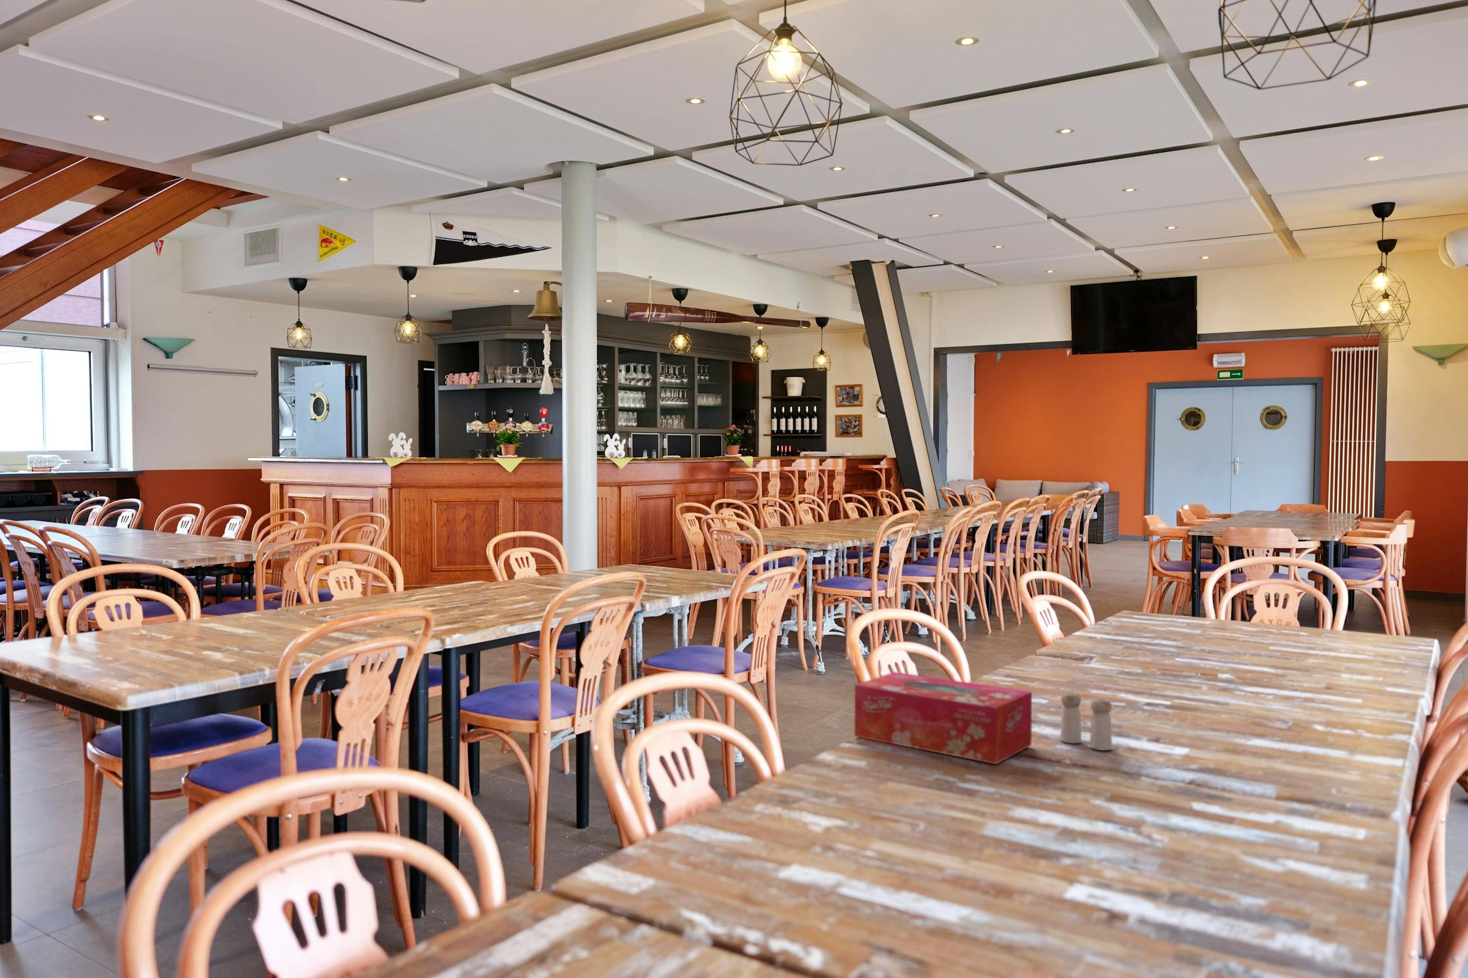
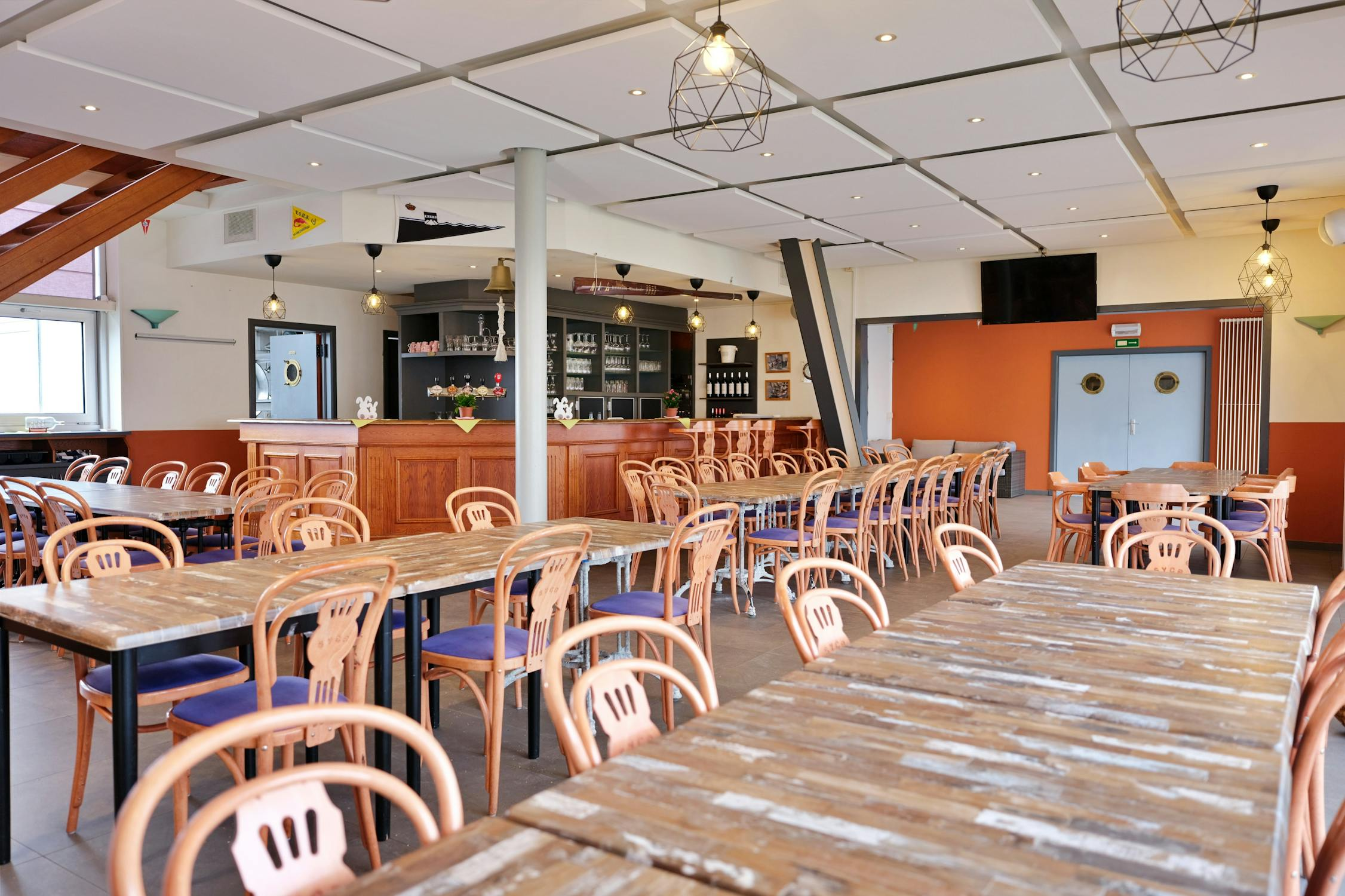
- salt and pepper shaker (1081, 721)
- tissue box (941, 714)
